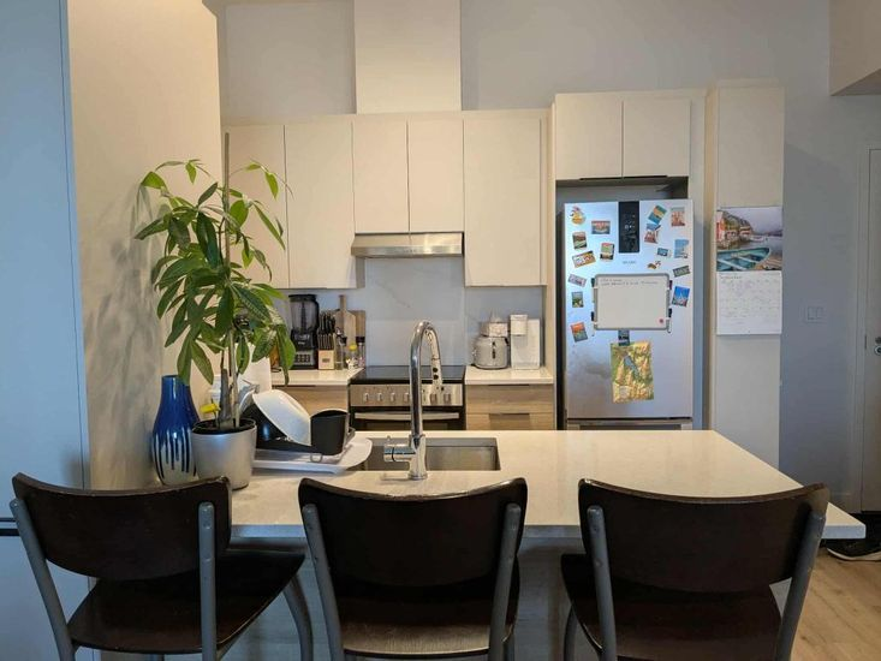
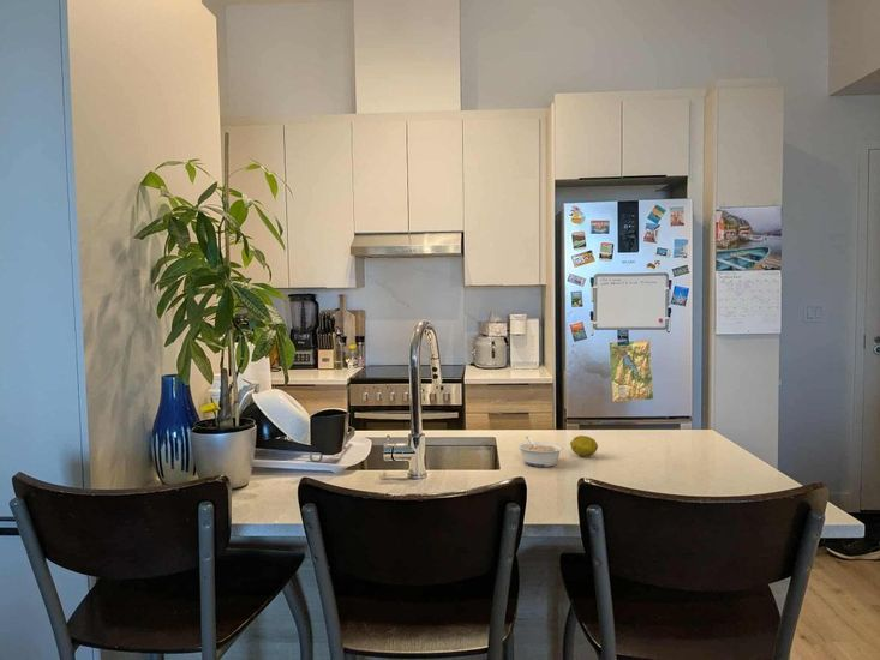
+ fruit (582, 445)
+ legume (538, 452)
